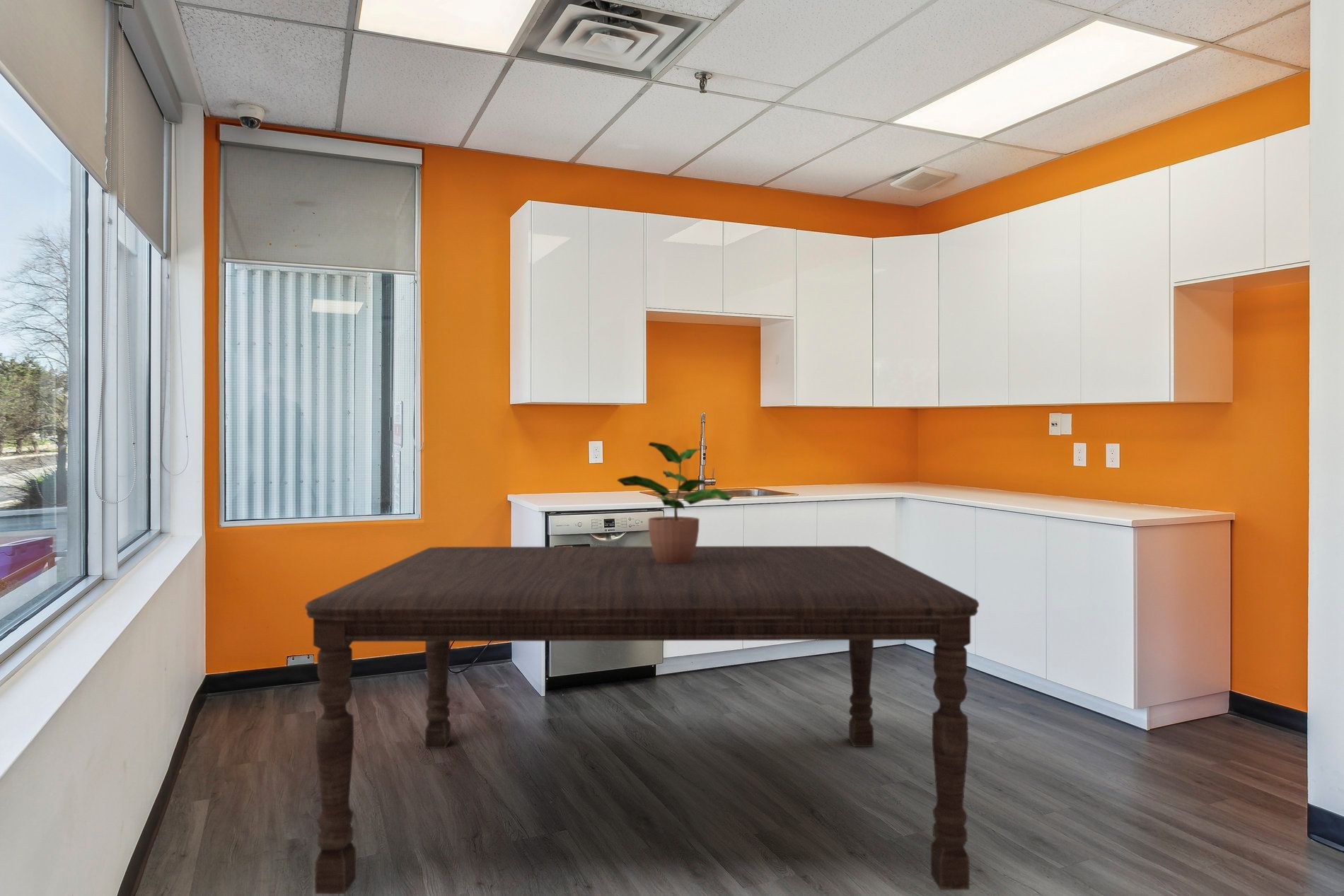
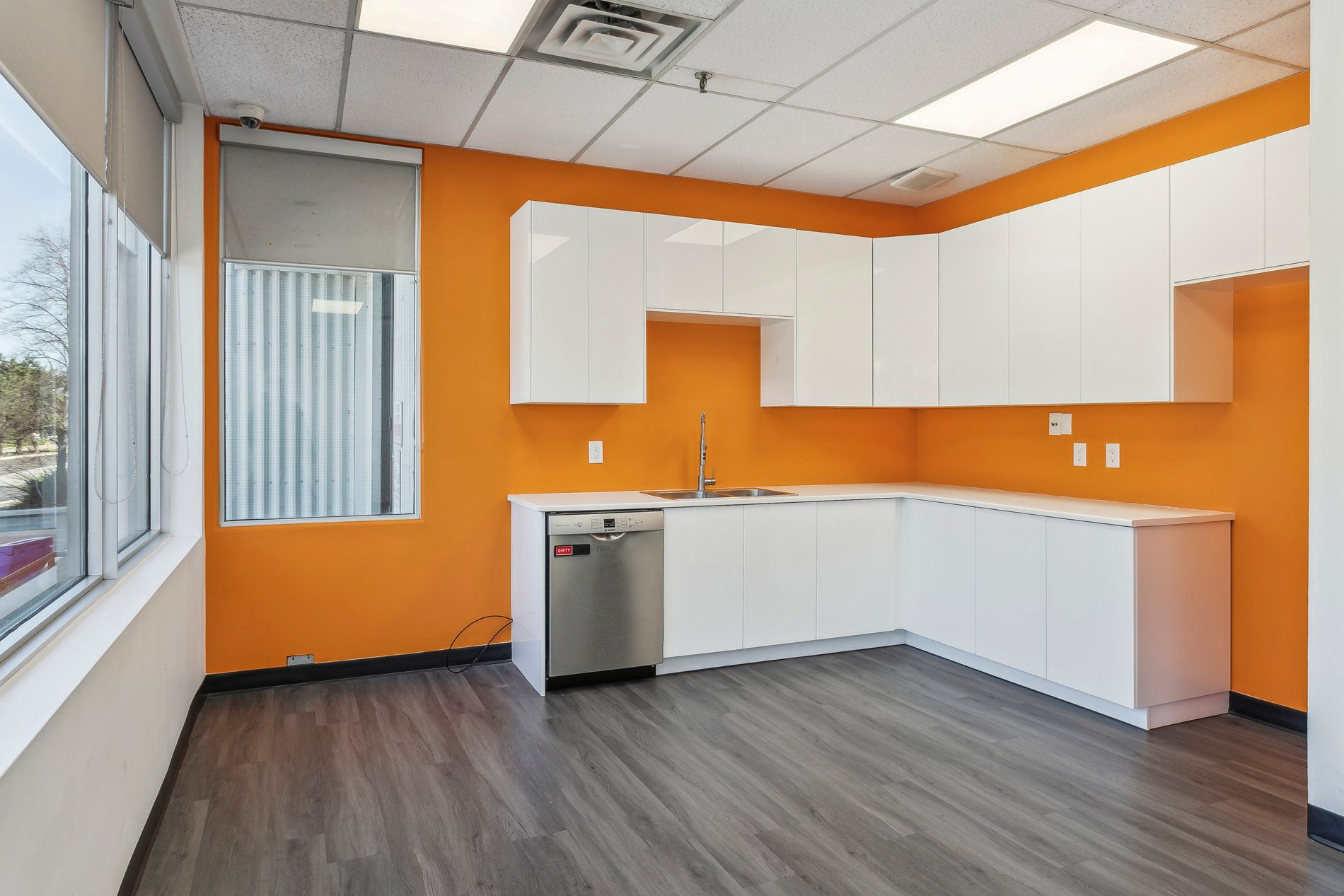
- dining table (647, 640)
- potted plant (675, 500)
